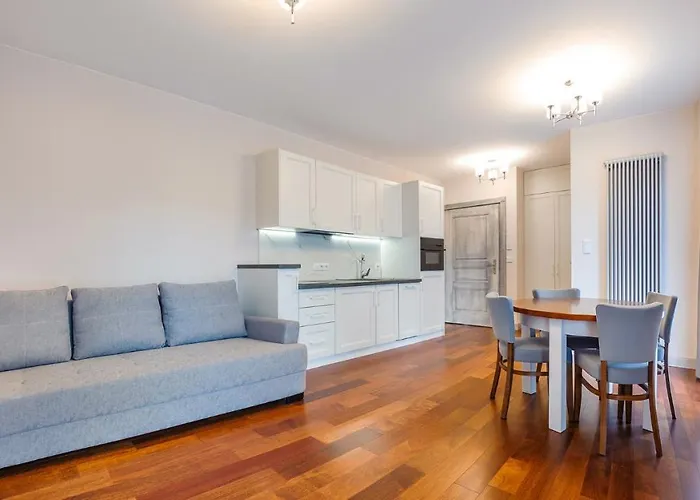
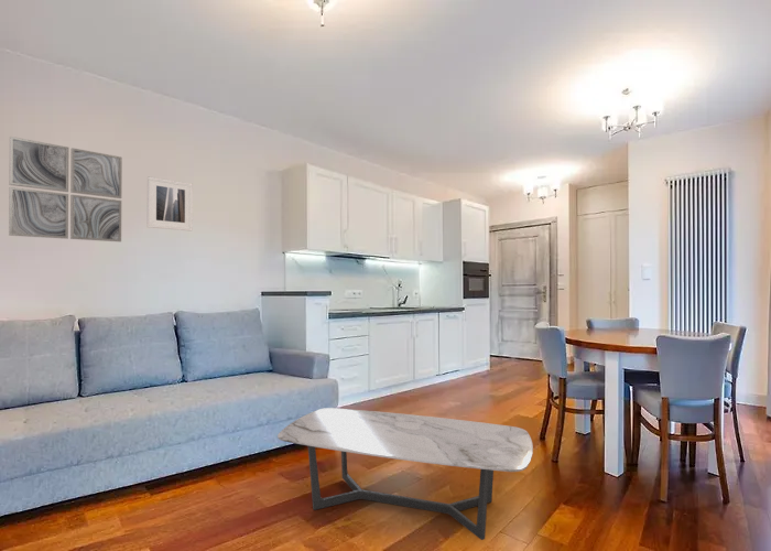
+ coffee table (404, 460)
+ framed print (170, 204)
+ wall art (70, 192)
